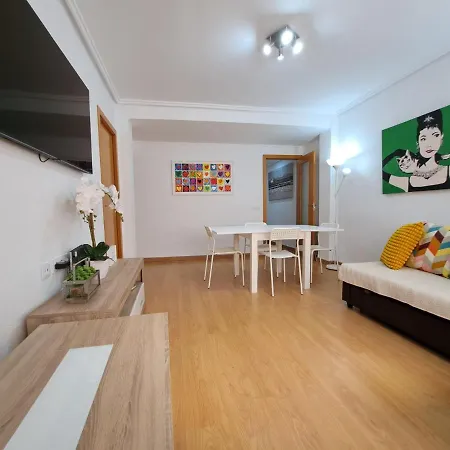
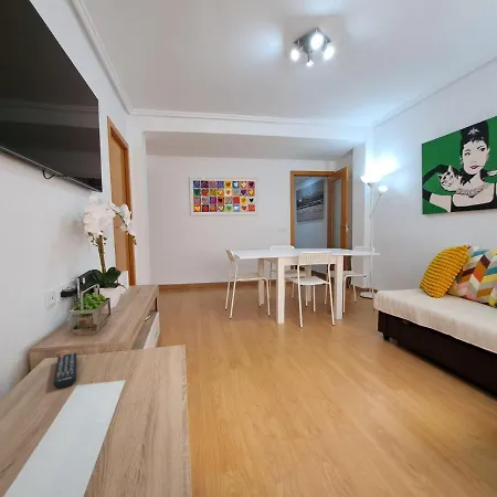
+ remote control (66, 368)
